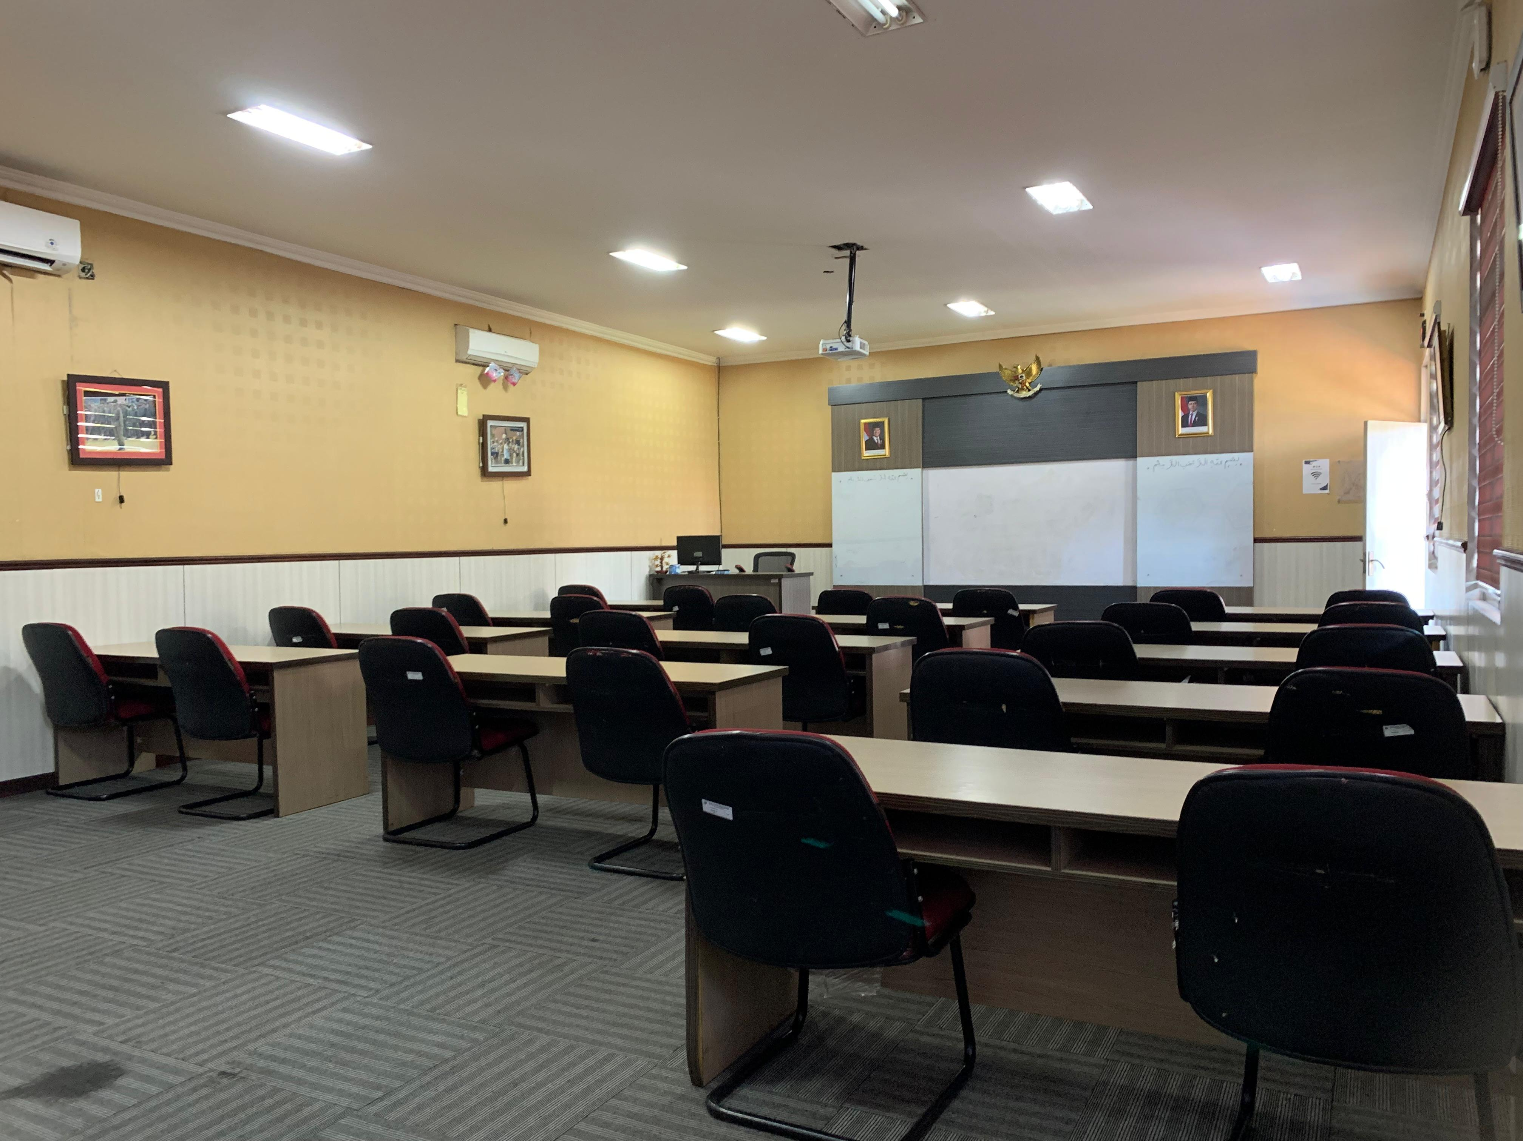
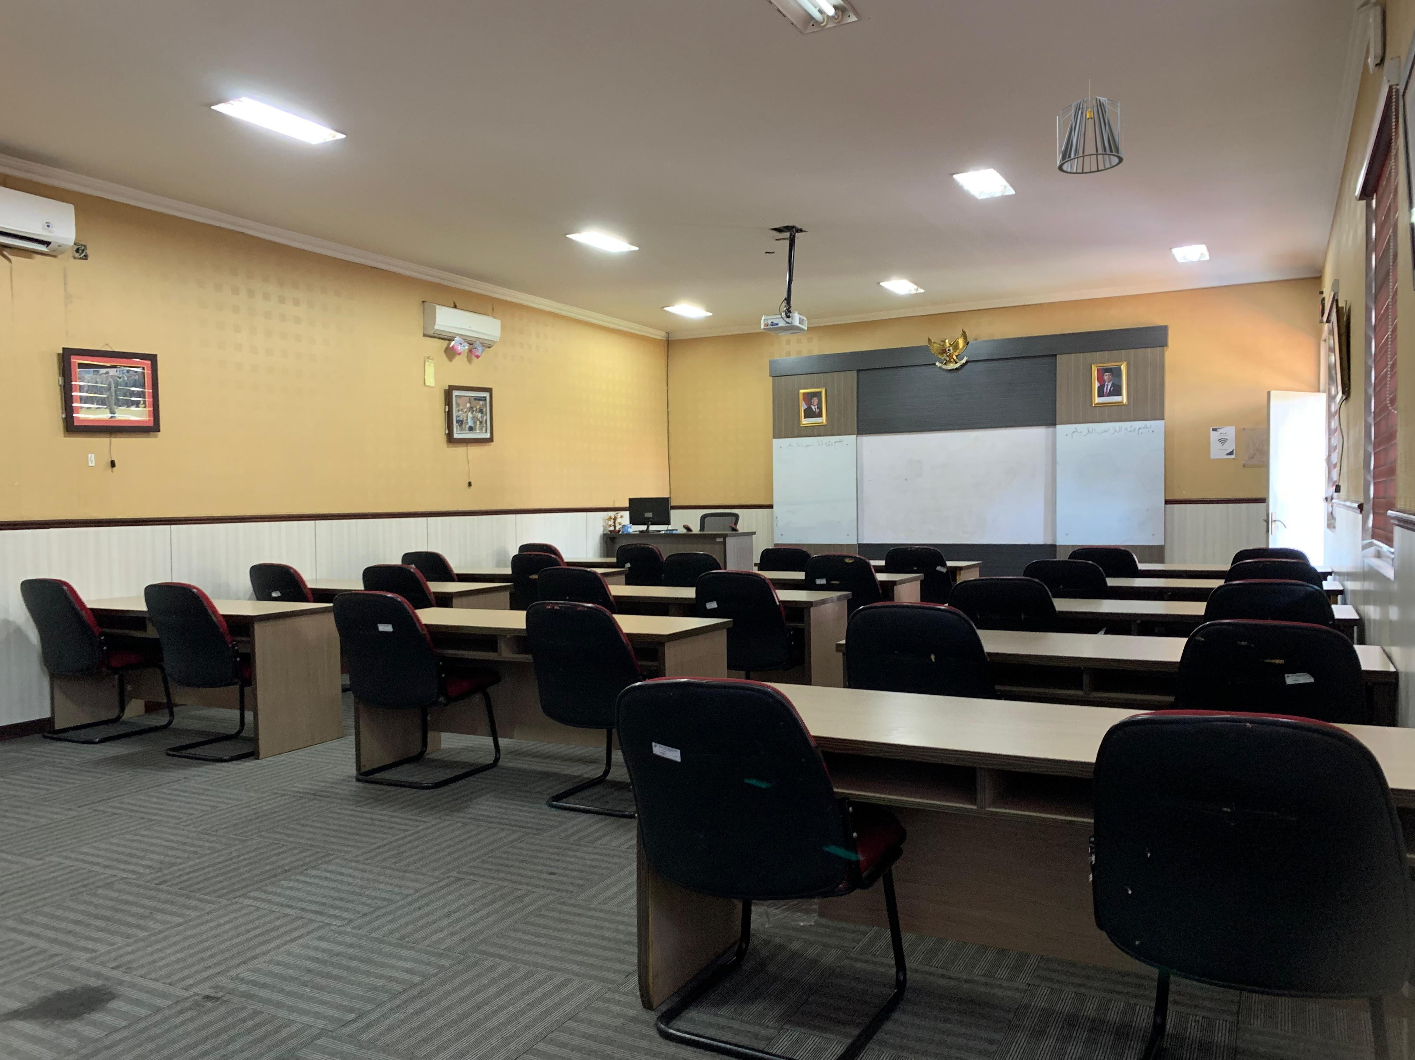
+ pendant light (1090, 121)
